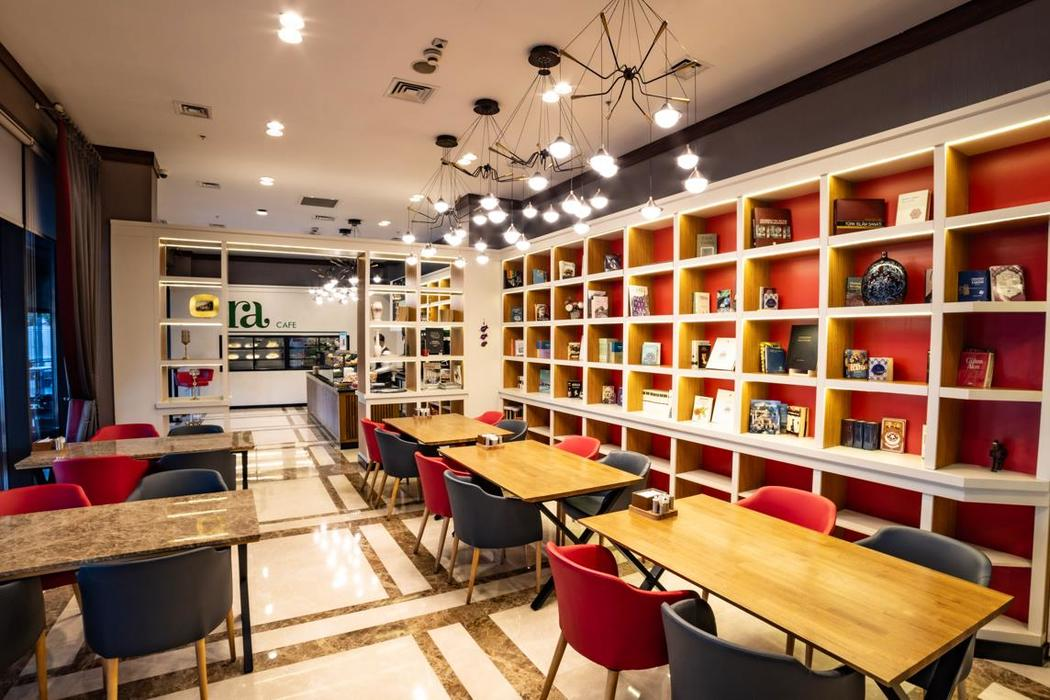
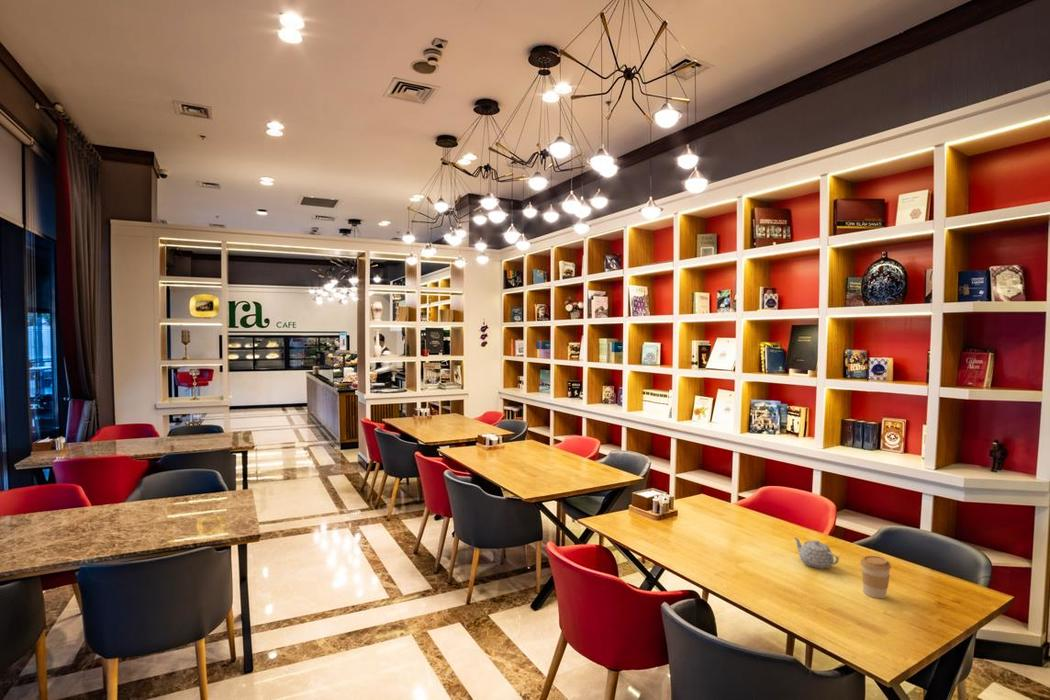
+ coffee cup (875, 576)
+ teapot (814, 551)
